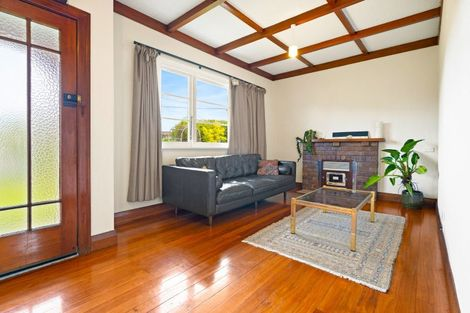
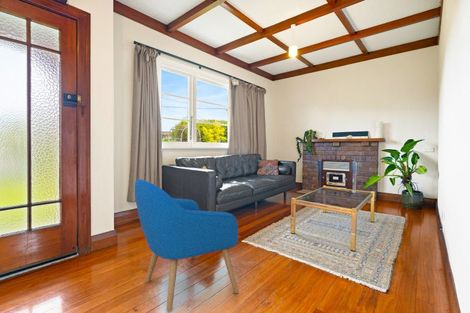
+ armchair (181, 231)
